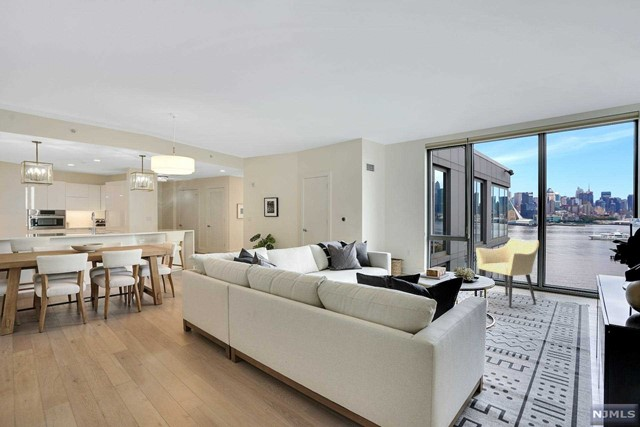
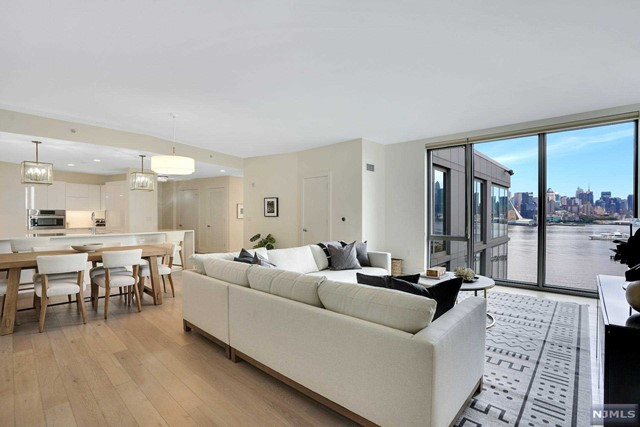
- armchair (510, 269)
